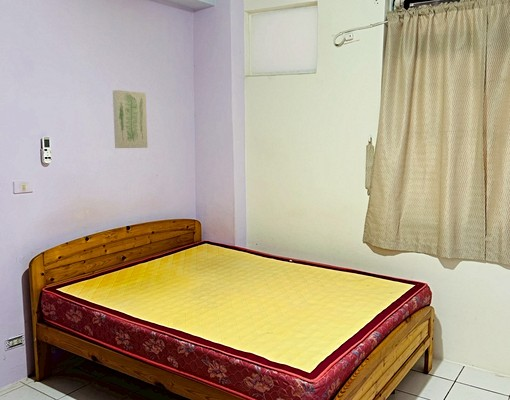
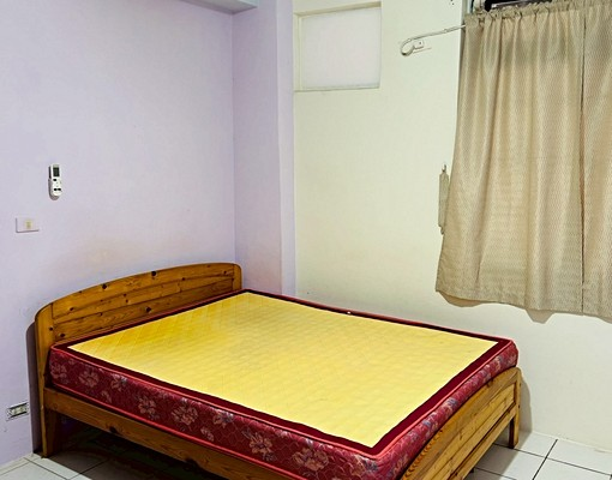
- wall art (130, 119)
